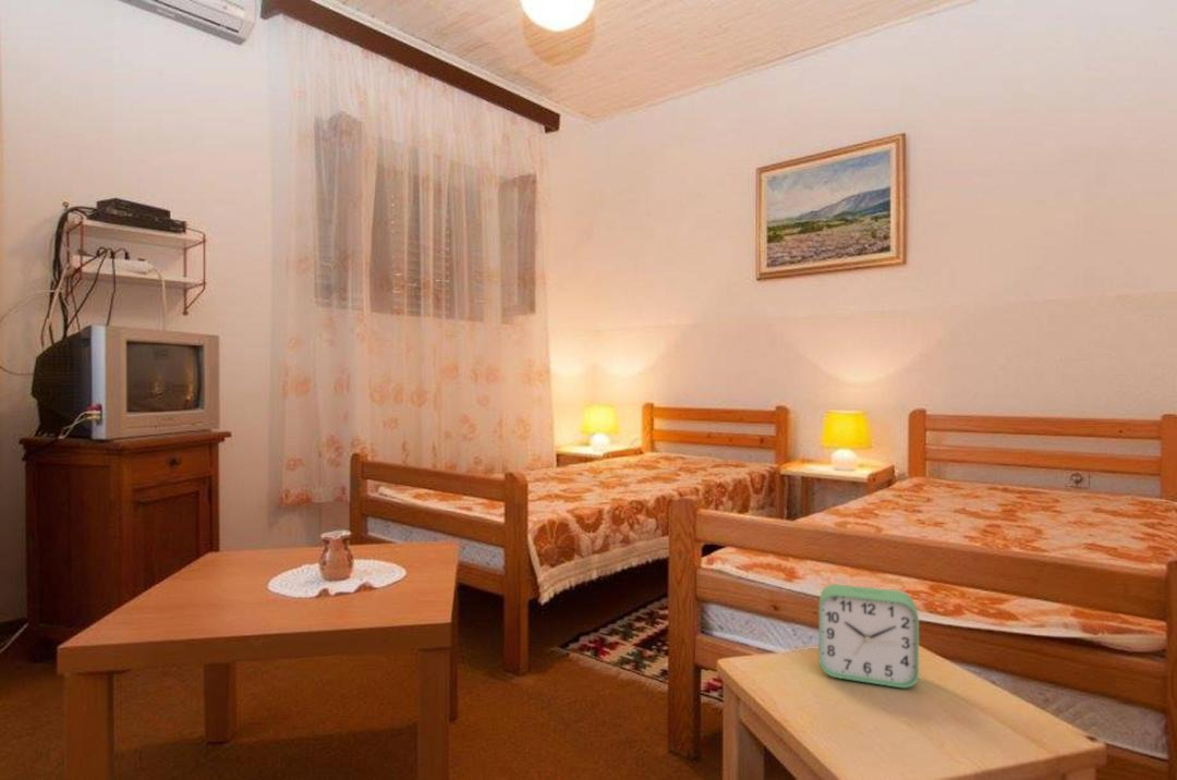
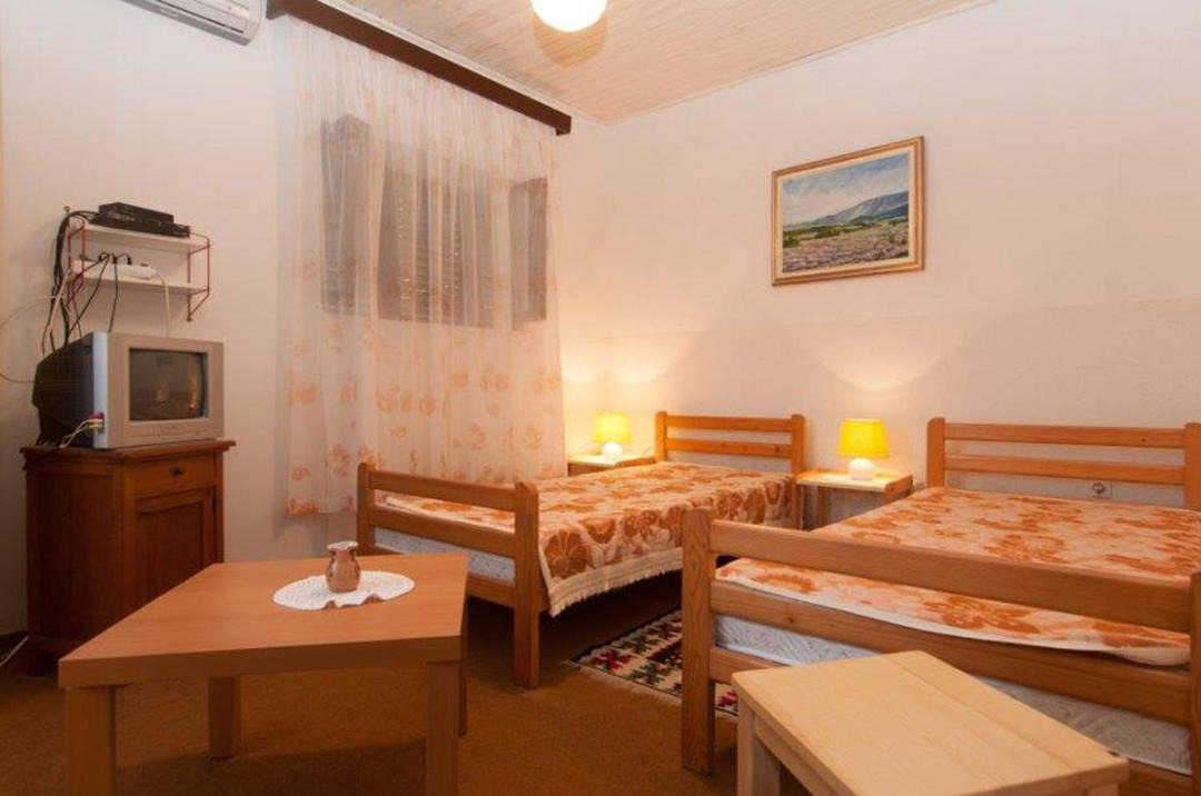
- alarm clock (866, 632)
